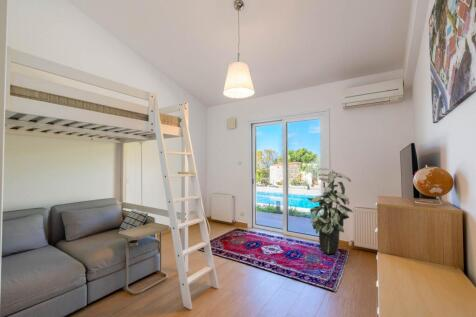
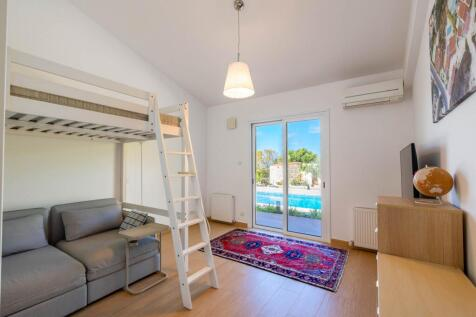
- indoor plant (328, 209)
